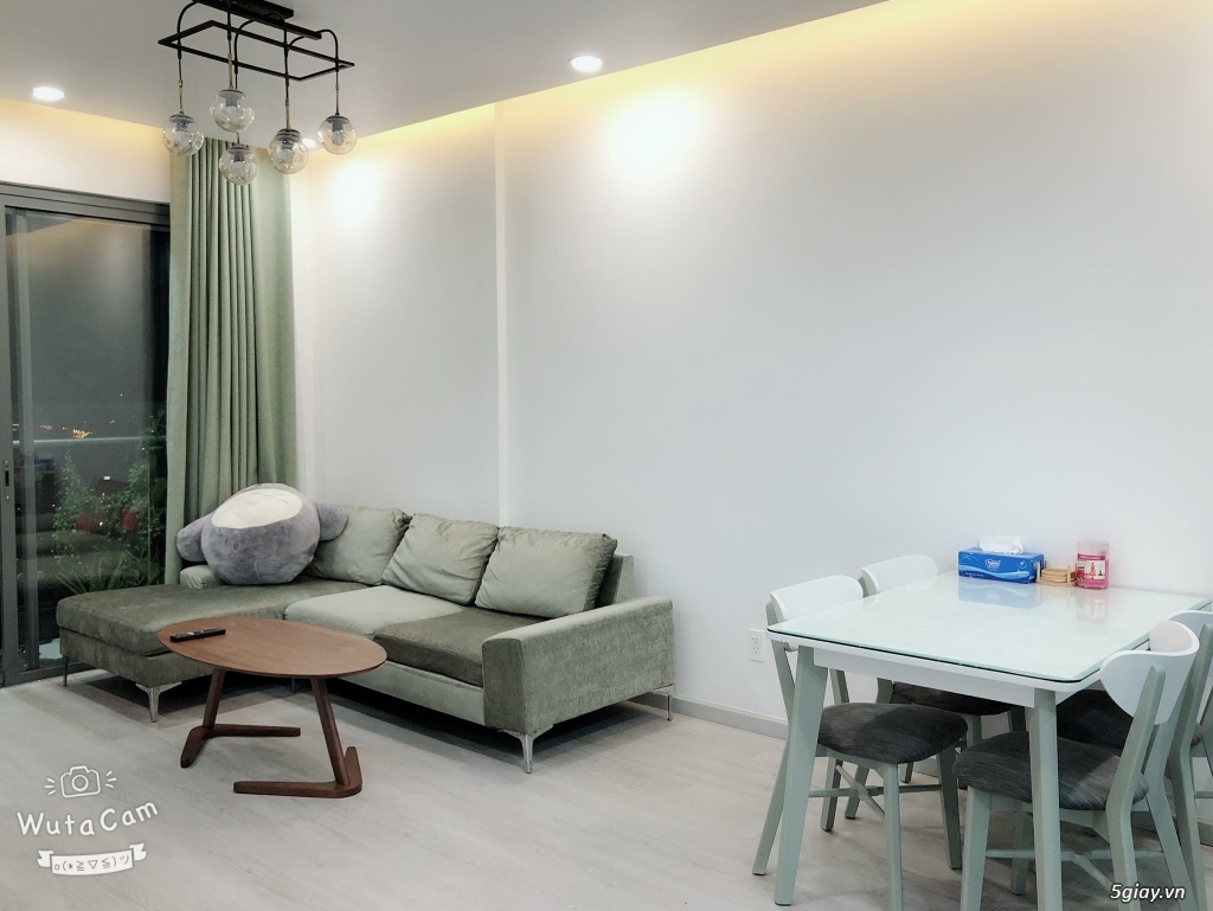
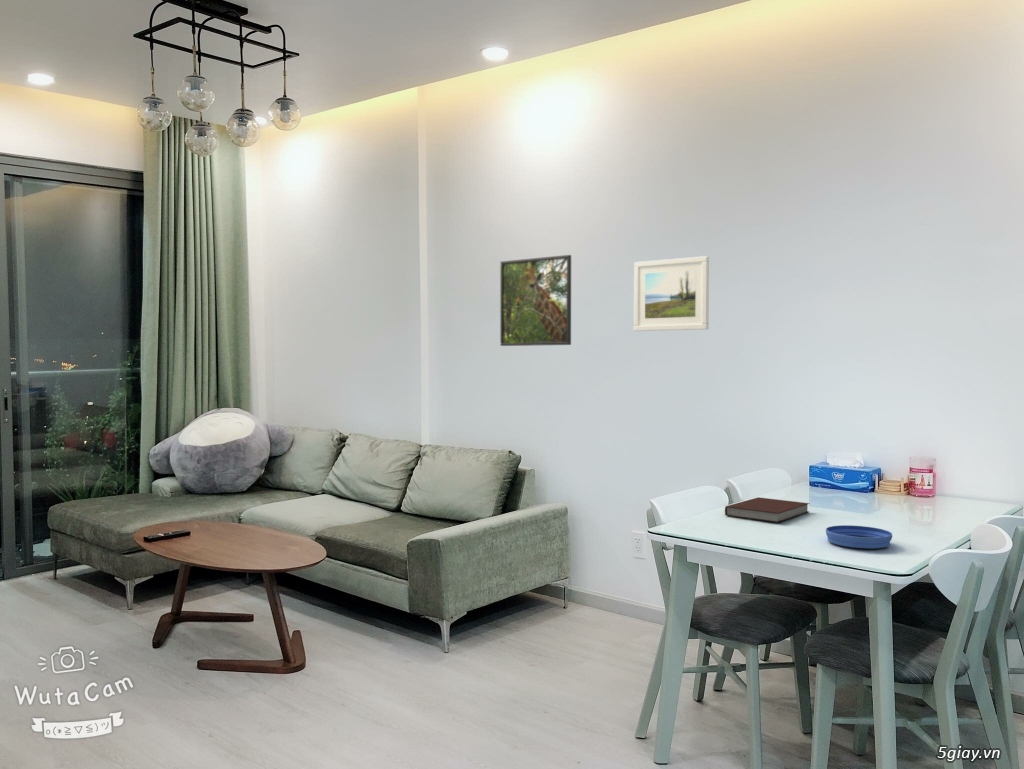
+ bowl (858, 536)
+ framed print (670, 294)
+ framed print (534, 301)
+ notebook (767, 509)
